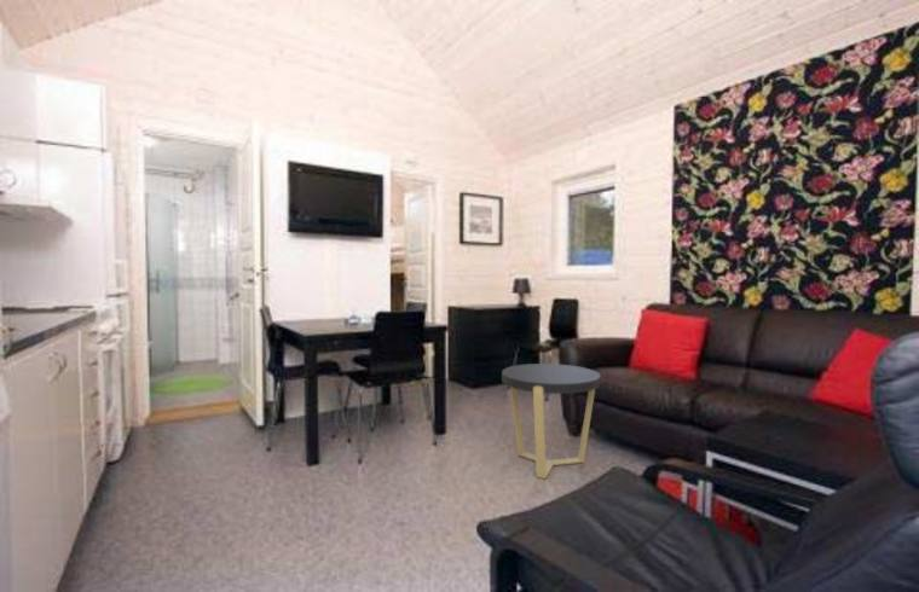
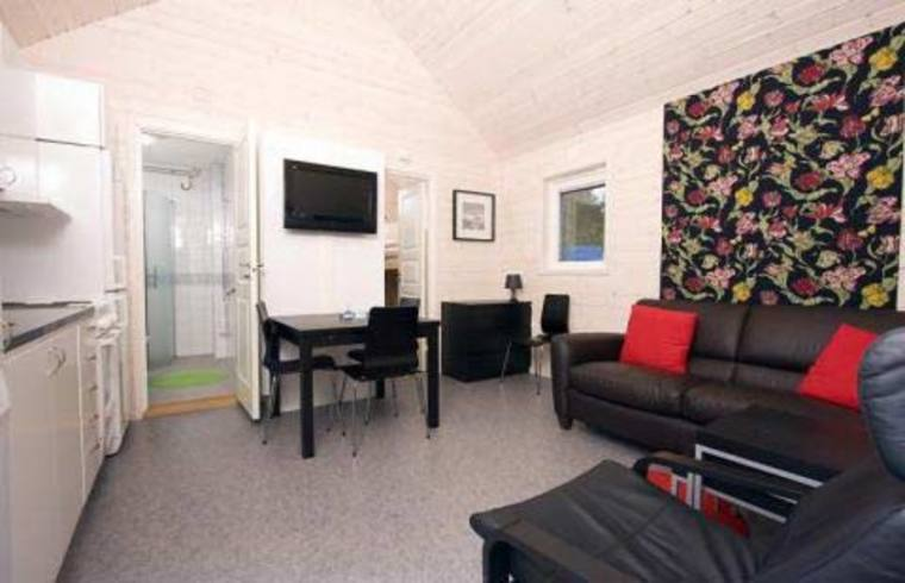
- side table (543, 418)
